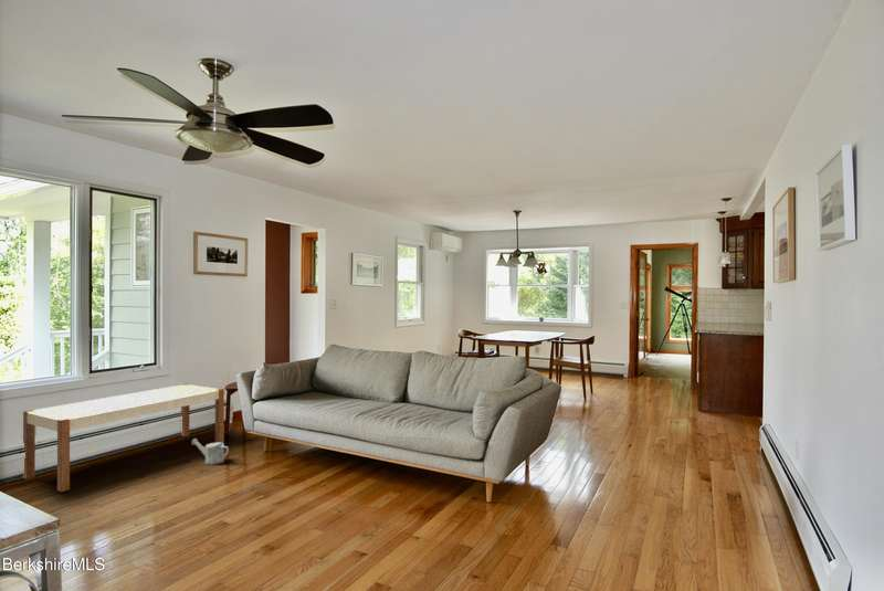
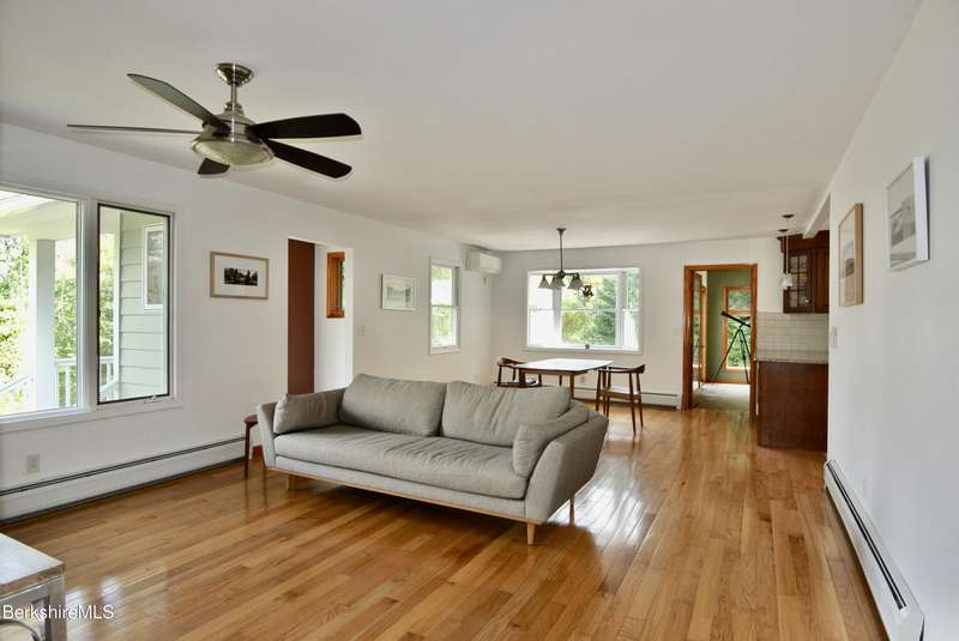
- watering can (210, 451)
- bench (133, 416)
